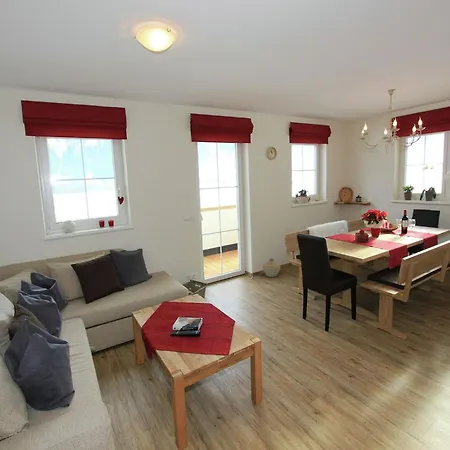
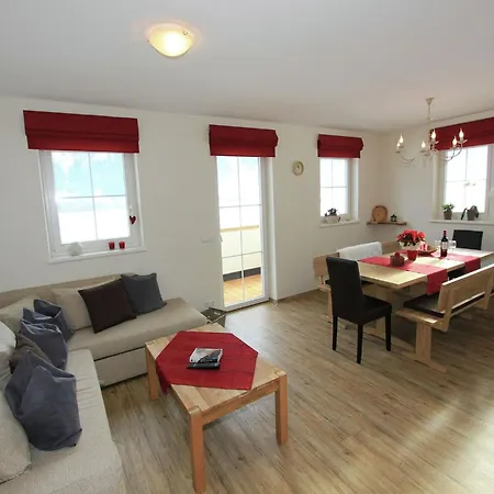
- ceramic jug (271, 266)
